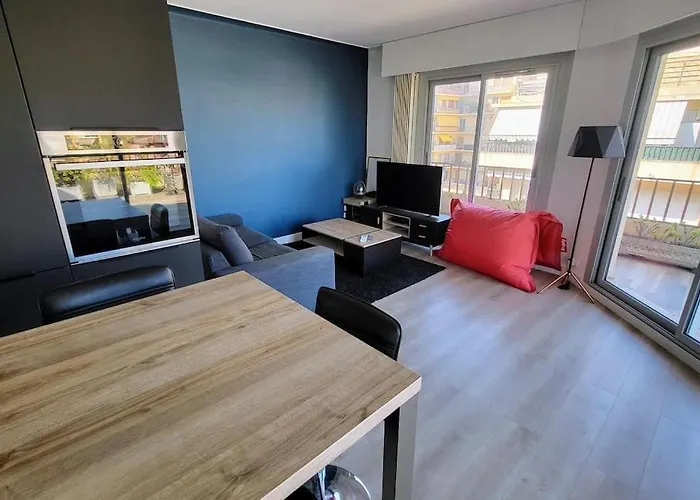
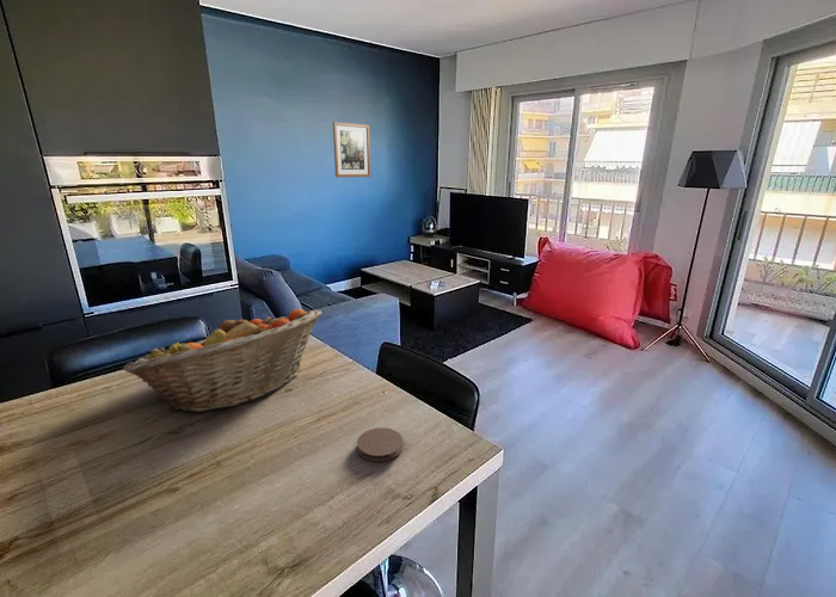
+ coaster (380, 443)
+ wall art (352, 150)
+ fruit basket (234, 350)
